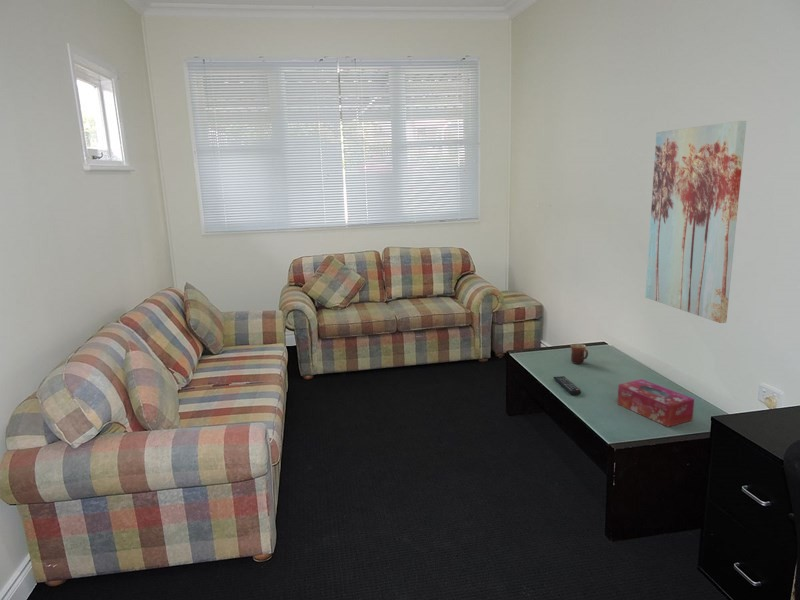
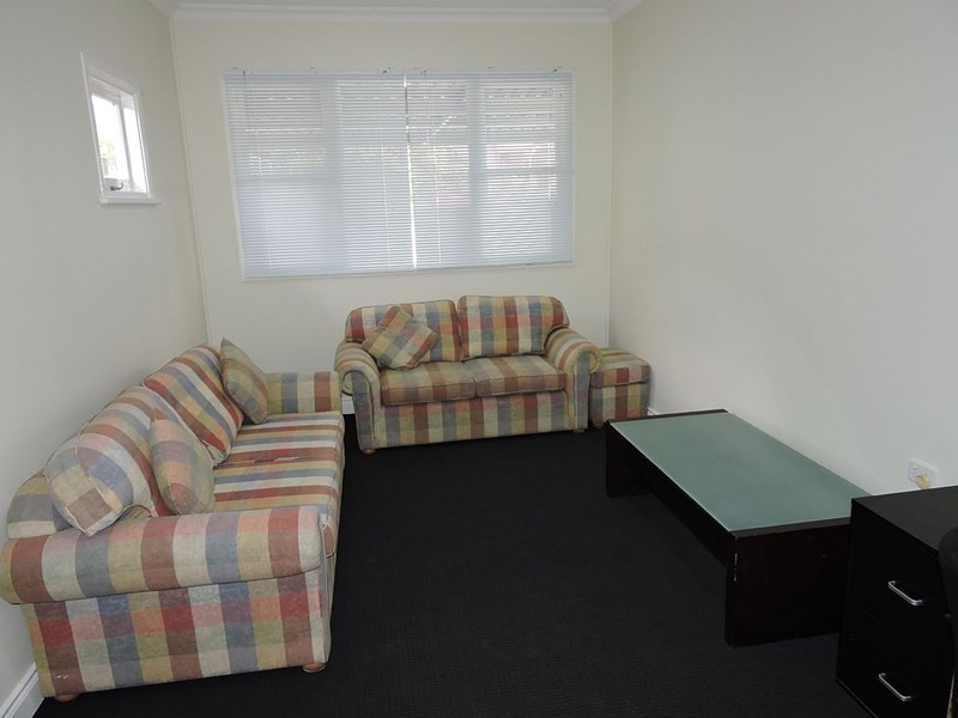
- tissue box (654, 401)
- mug (579, 354)
- remote control (566, 385)
- wall art (688, 221)
